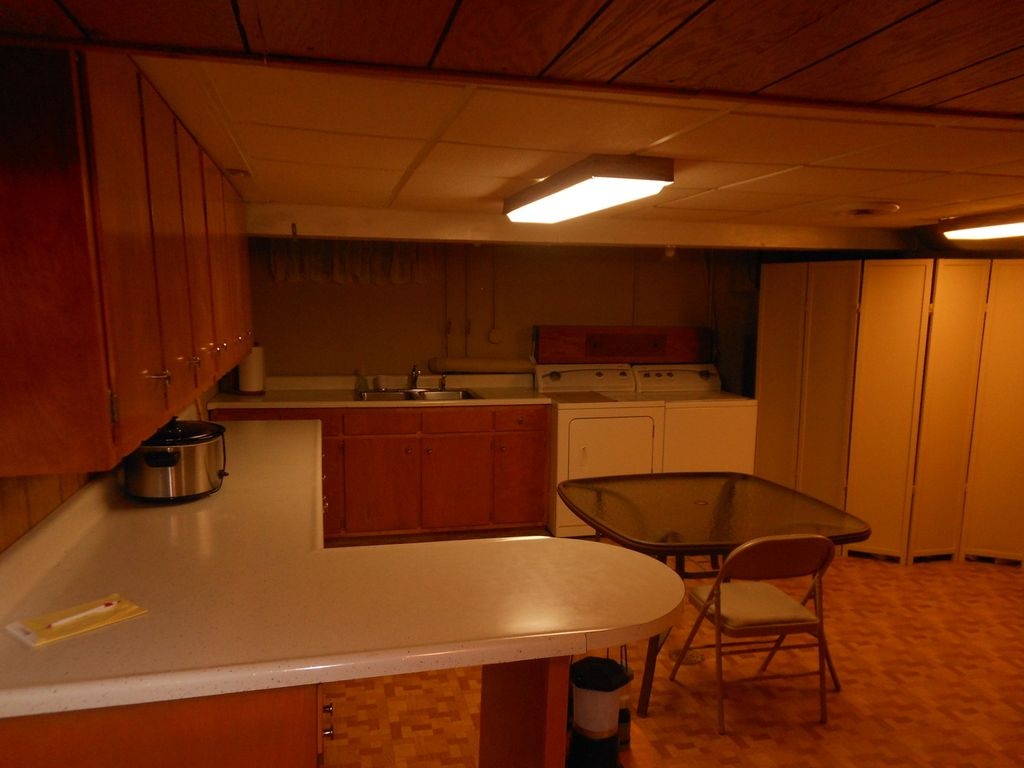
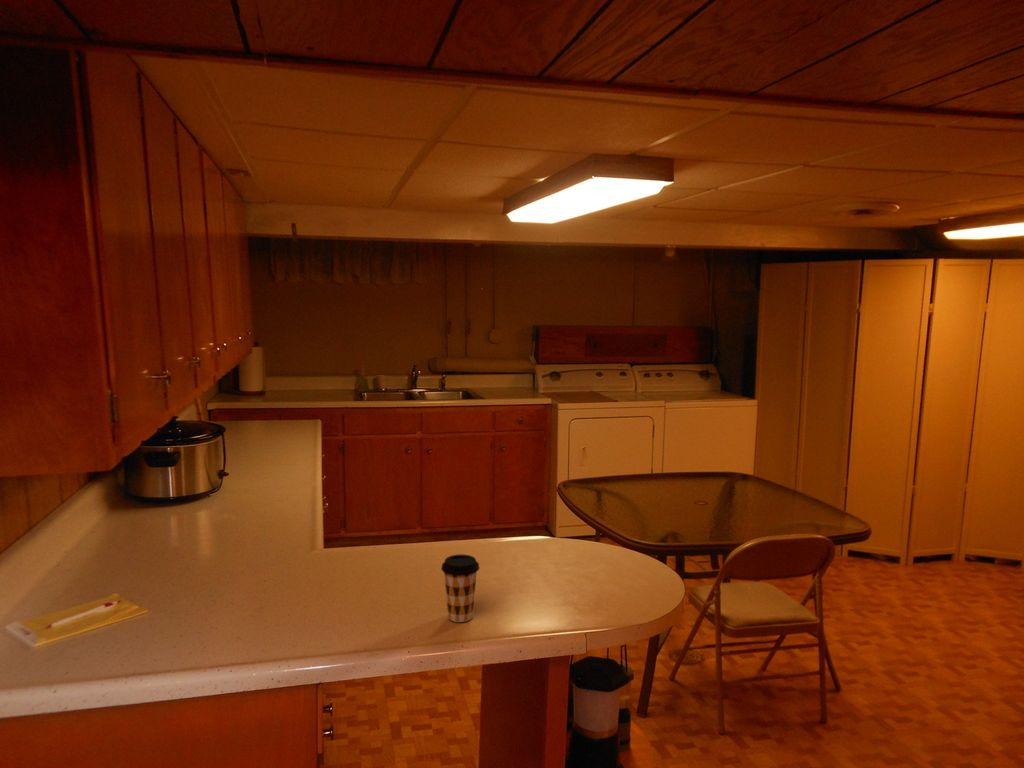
+ coffee cup (460, 588)
